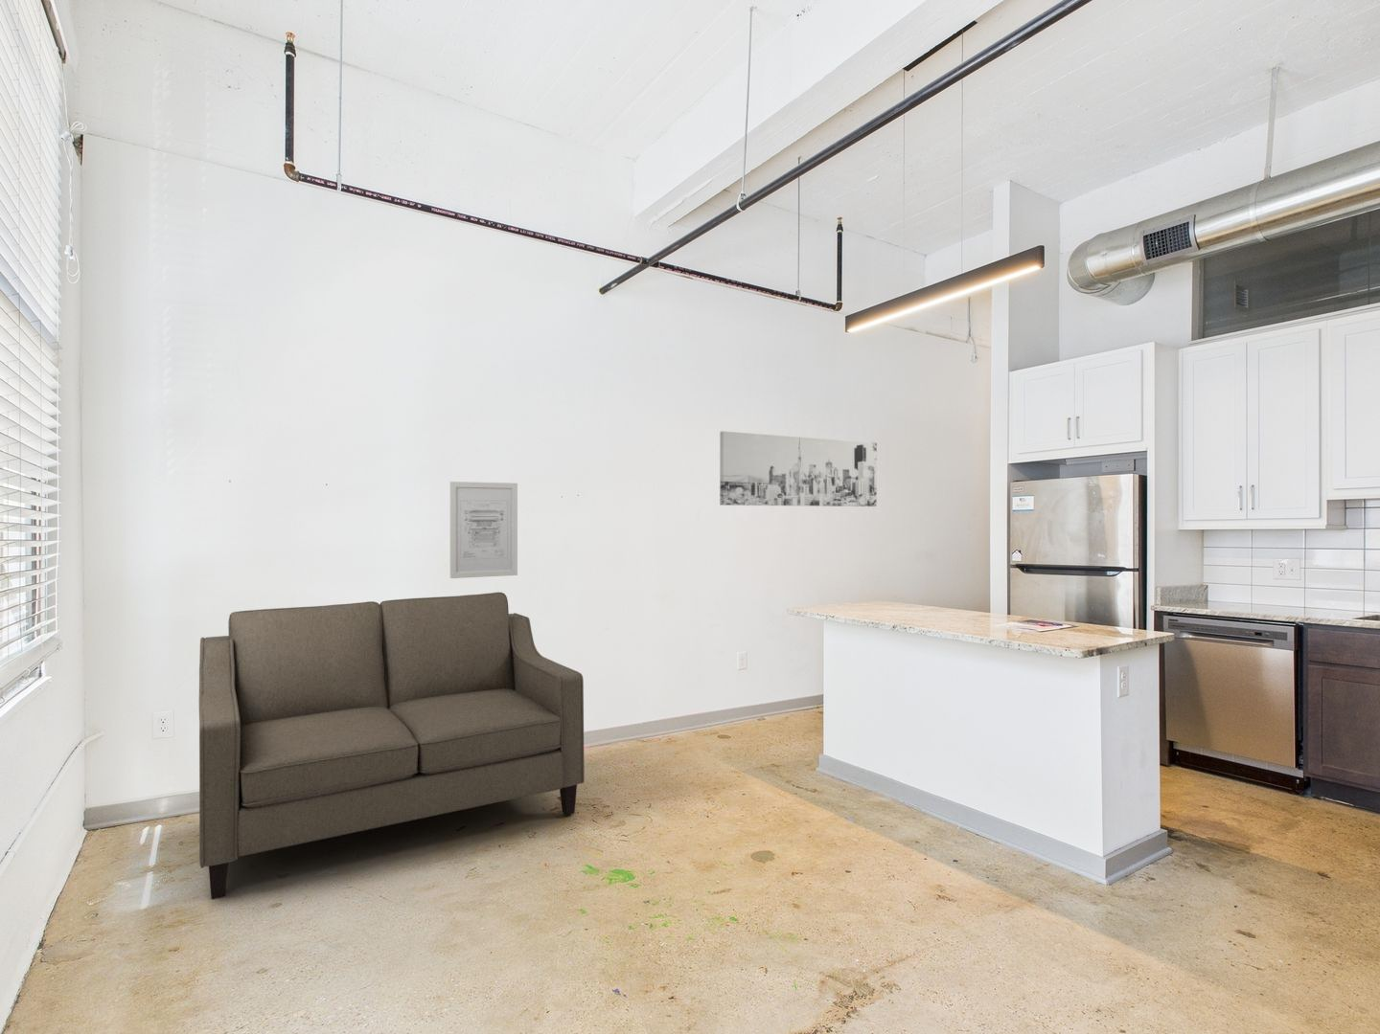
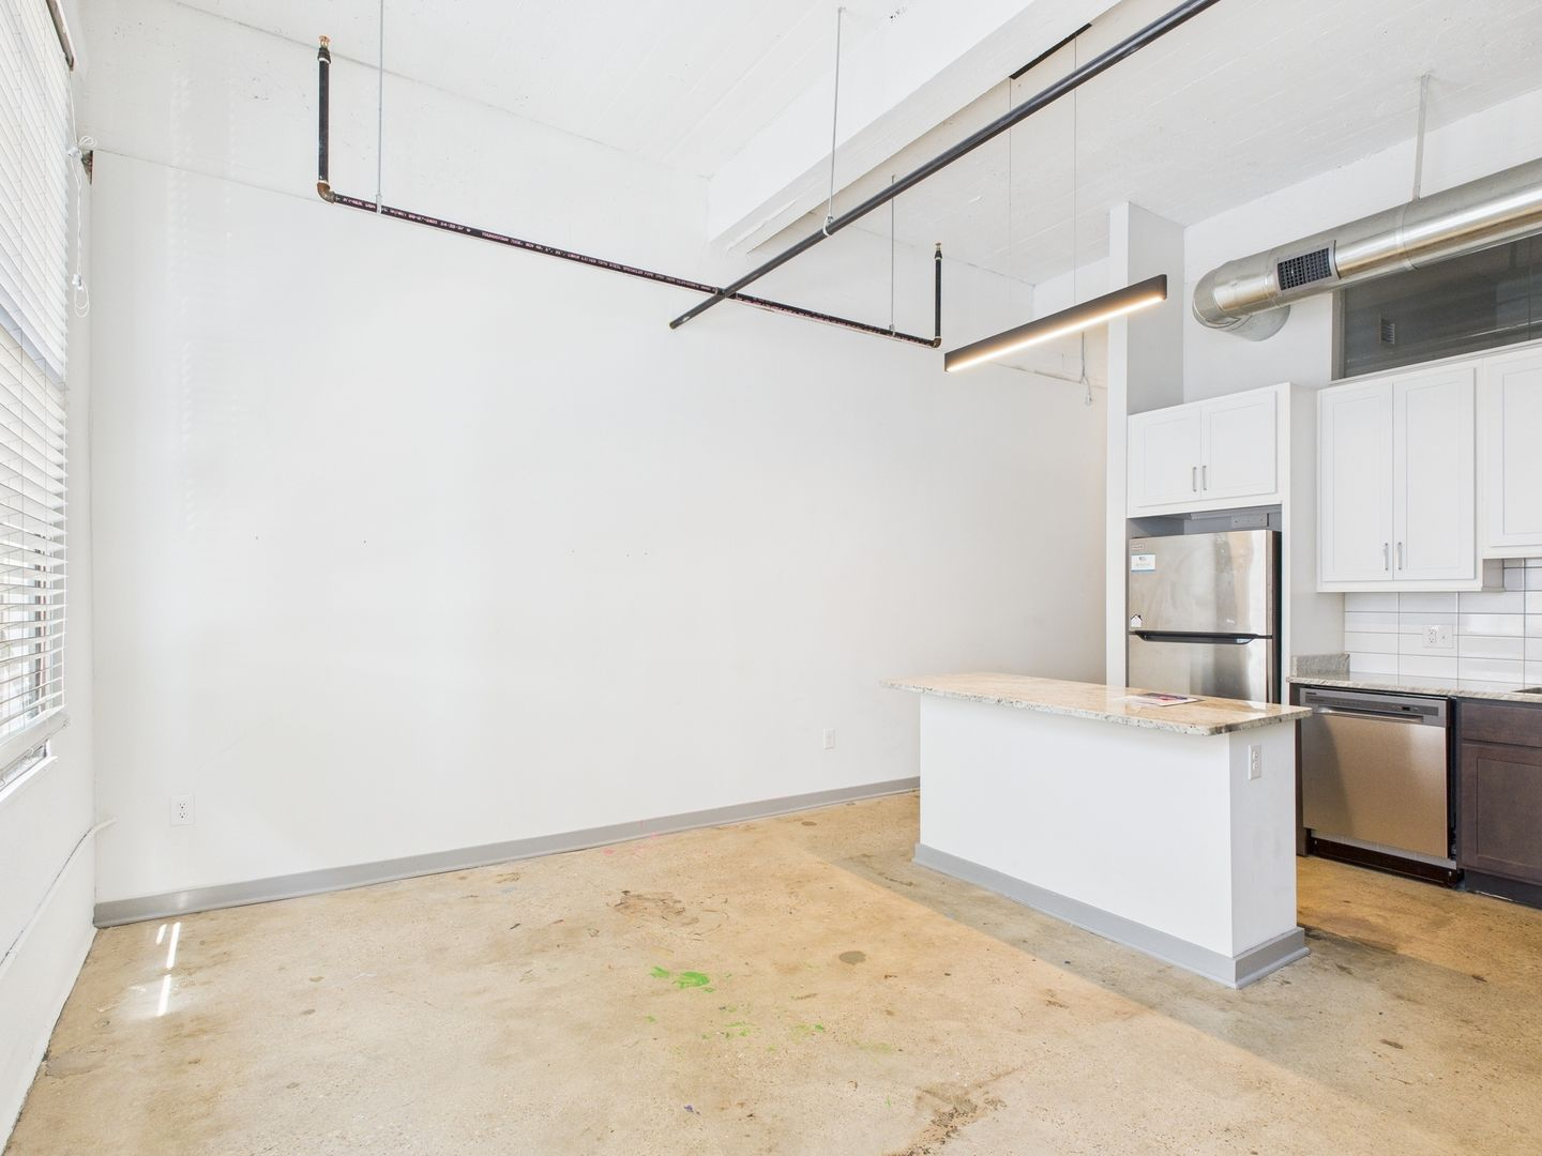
- wall art (484, 529)
- wall art (804, 471)
- sofa (393, 710)
